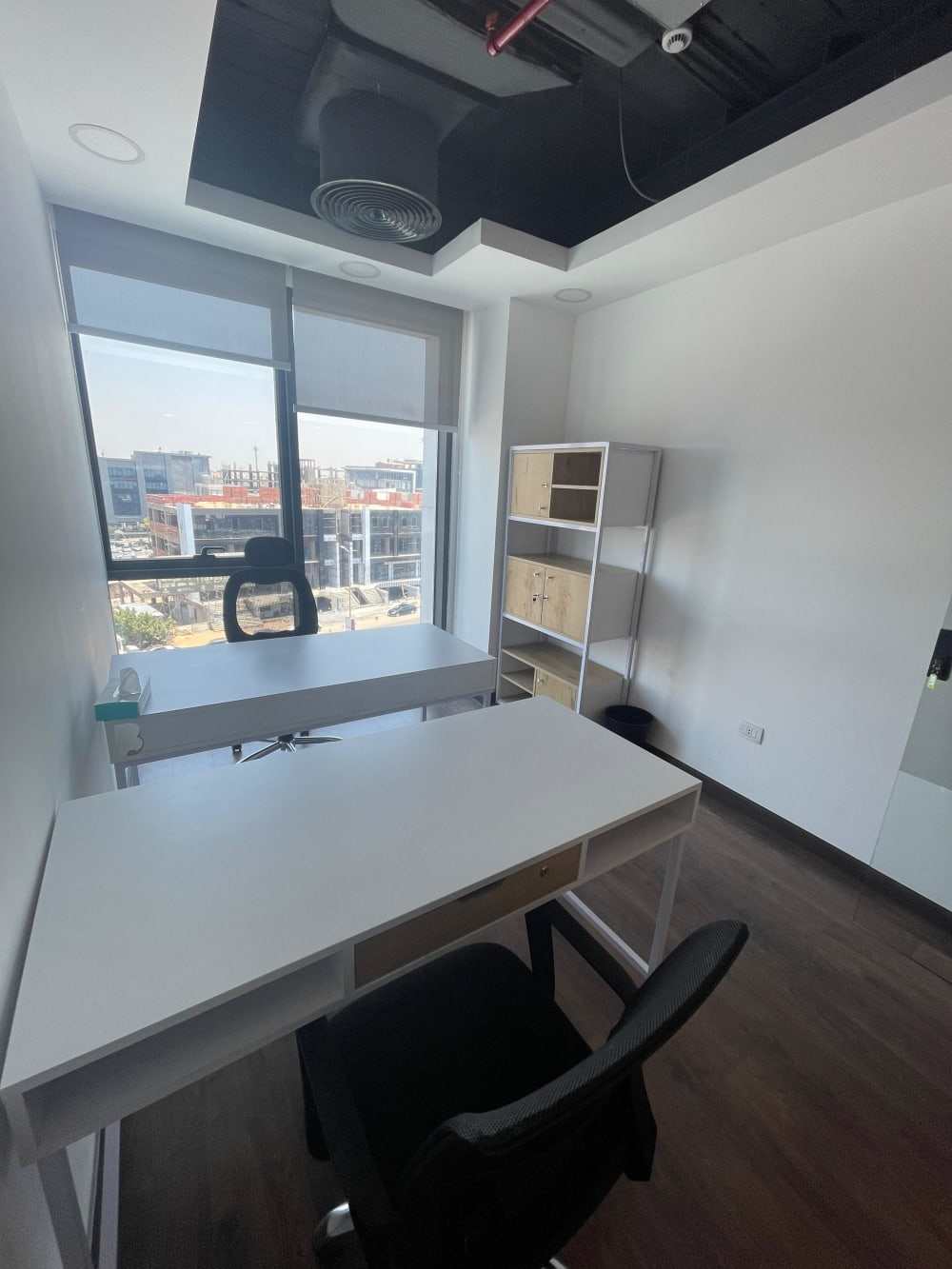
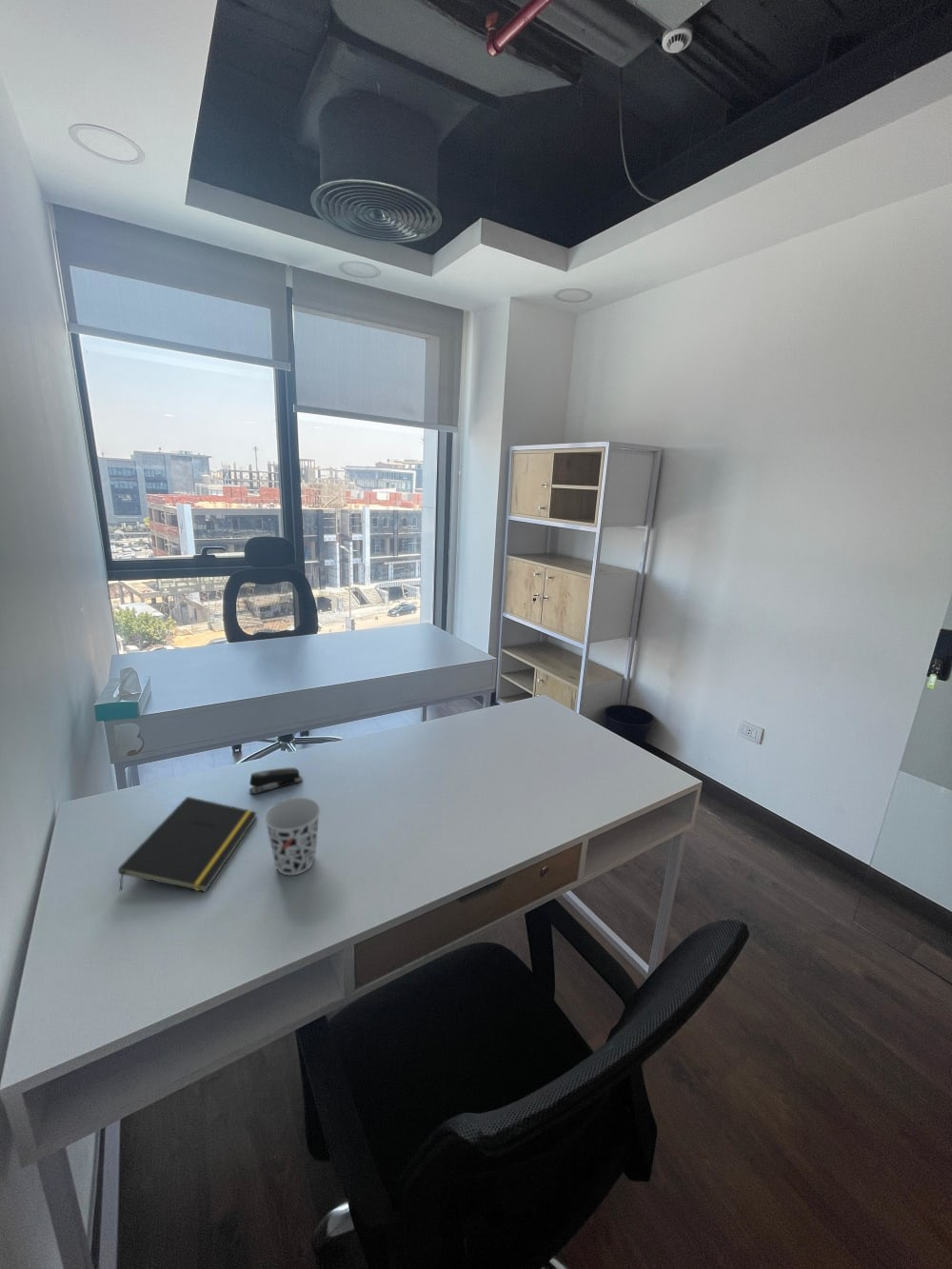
+ stapler (276, 777)
+ cup (294, 838)
+ notepad (195, 839)
